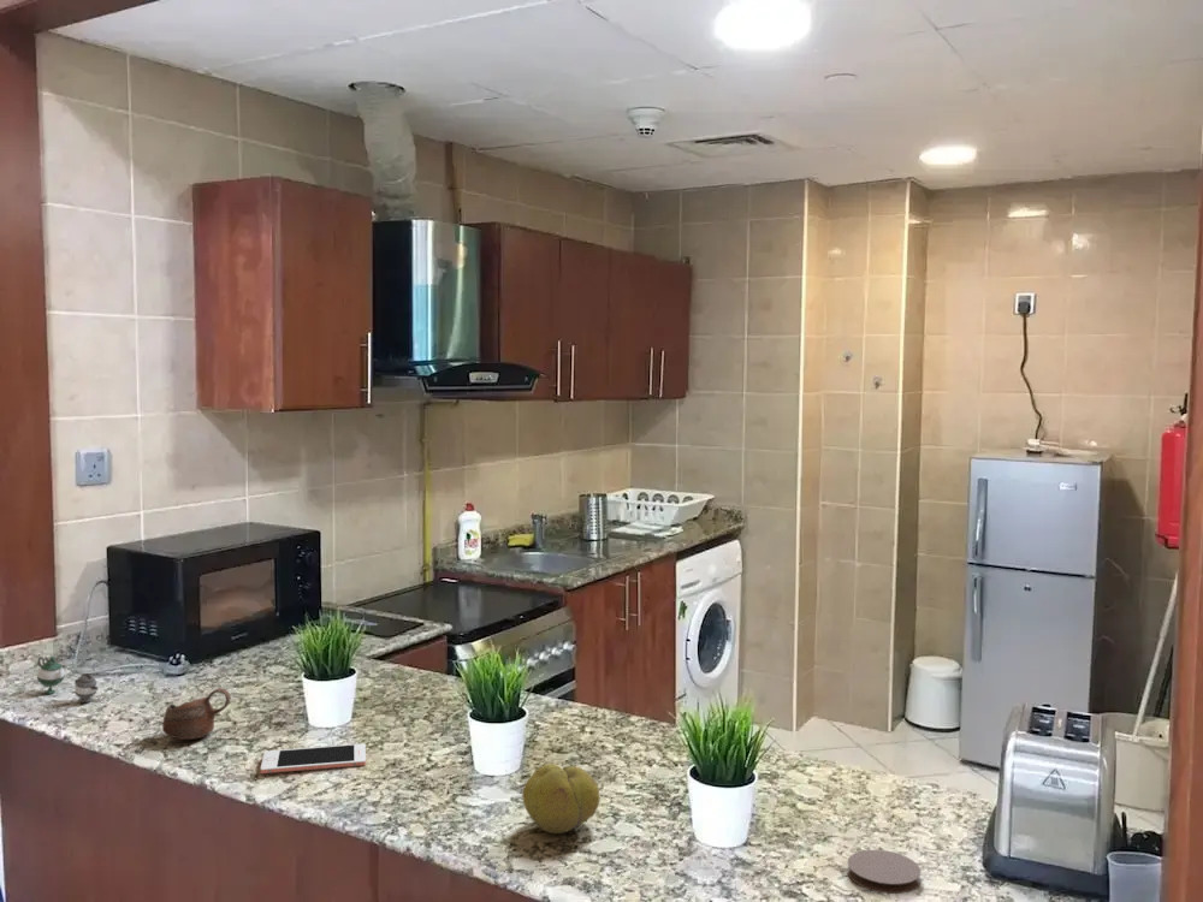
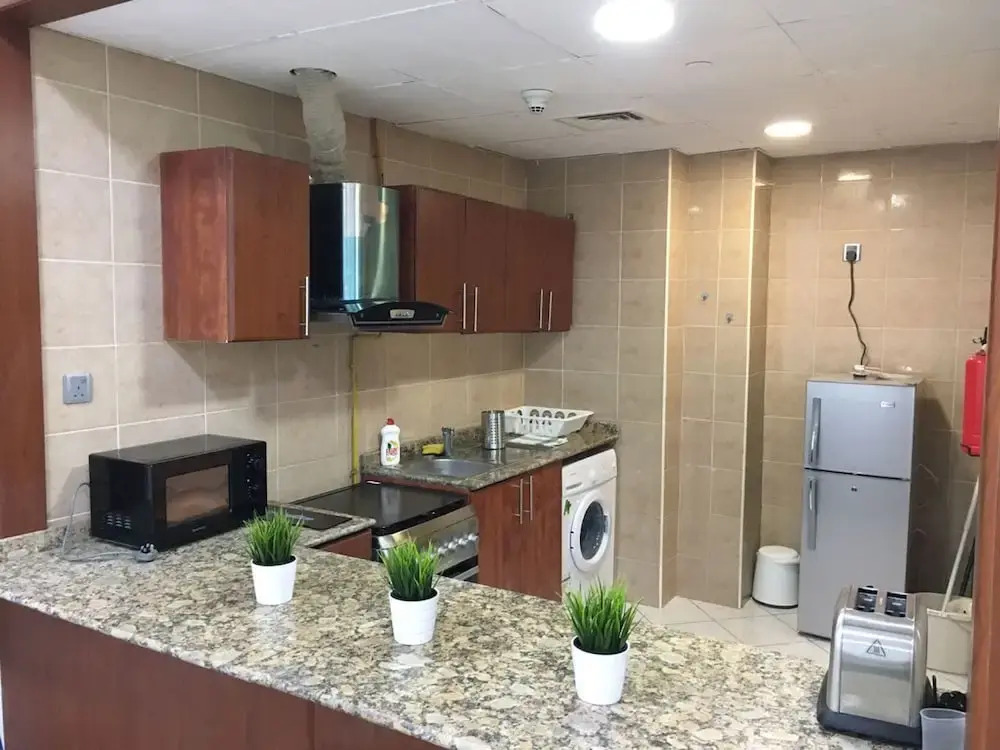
- teapot (64, 676)
- fruit (559, 799)
- cup (194, 713)
- cell phone (314, 758)
- coaster (883, 871)
